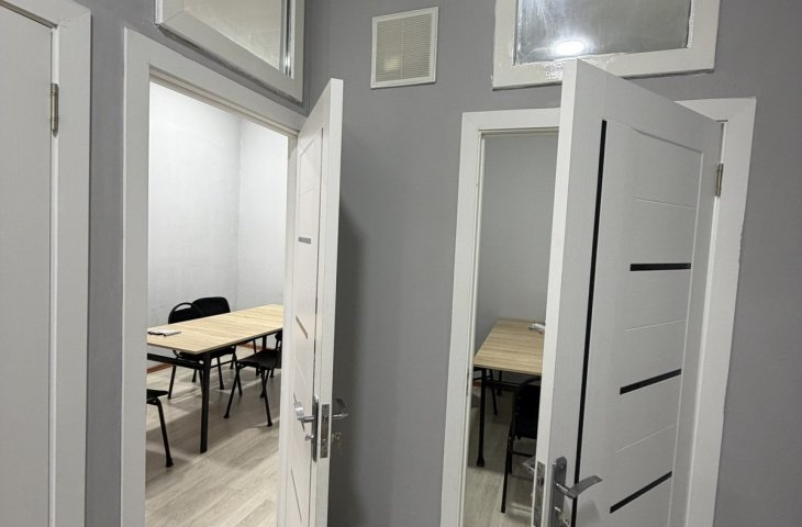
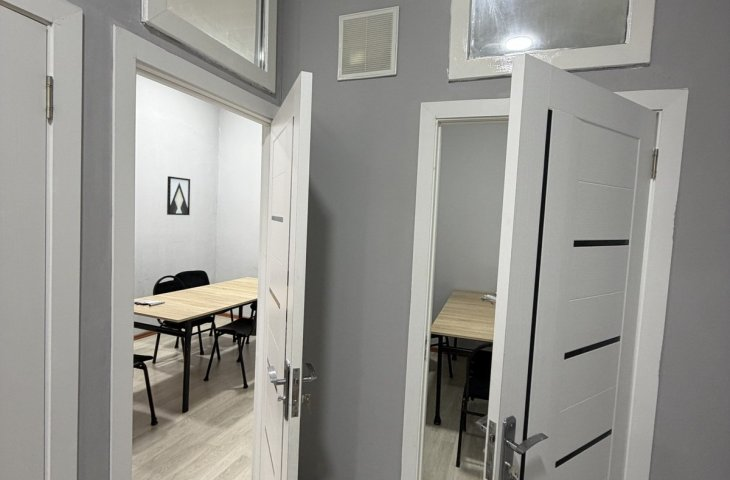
+ wall art (179, 196)
